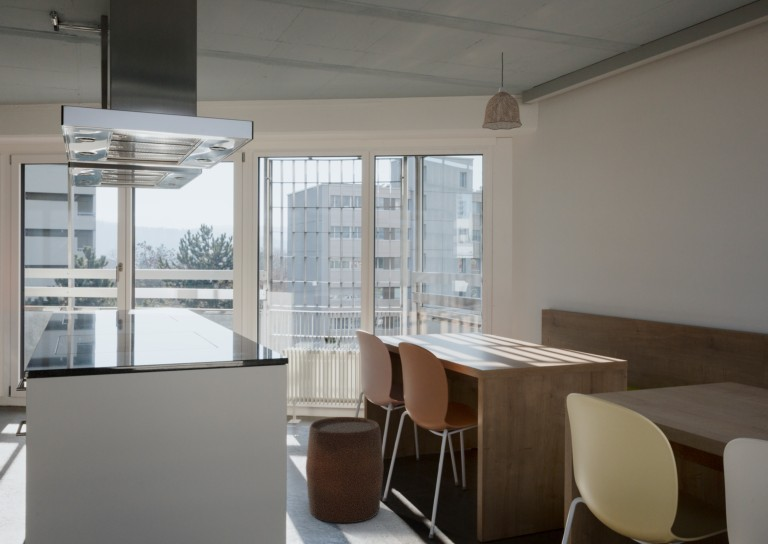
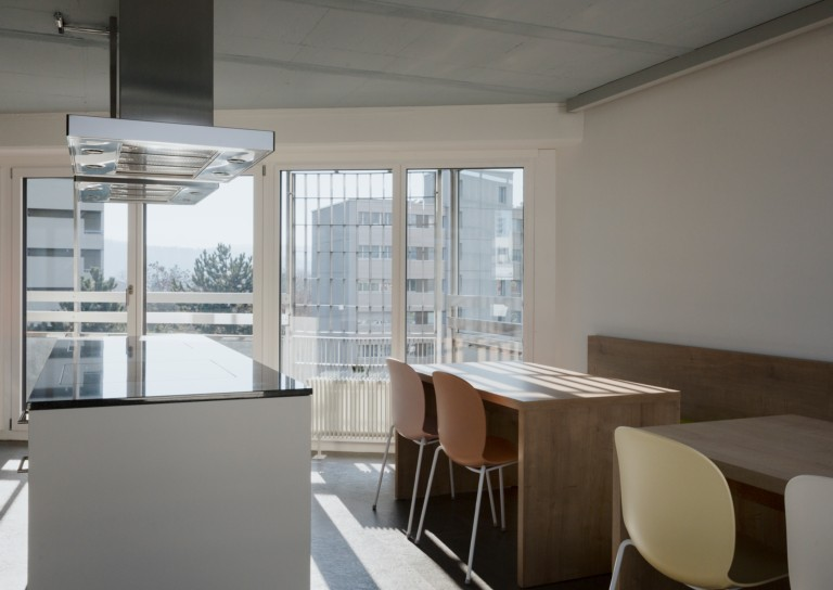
- stool (344, 467)
- pendant lamp (502, 89)
